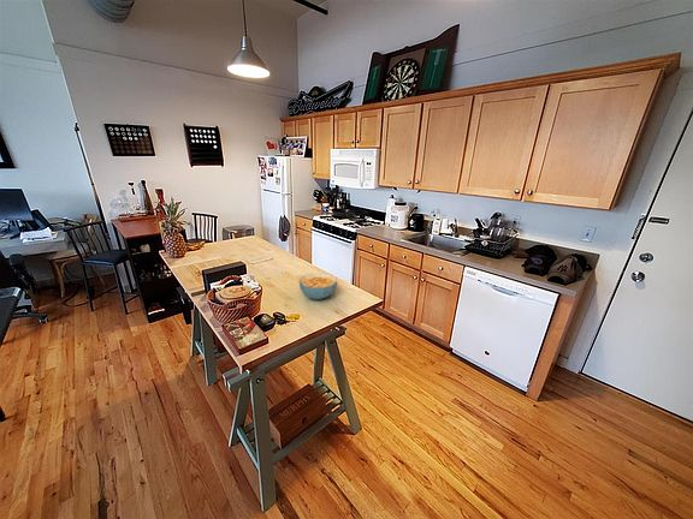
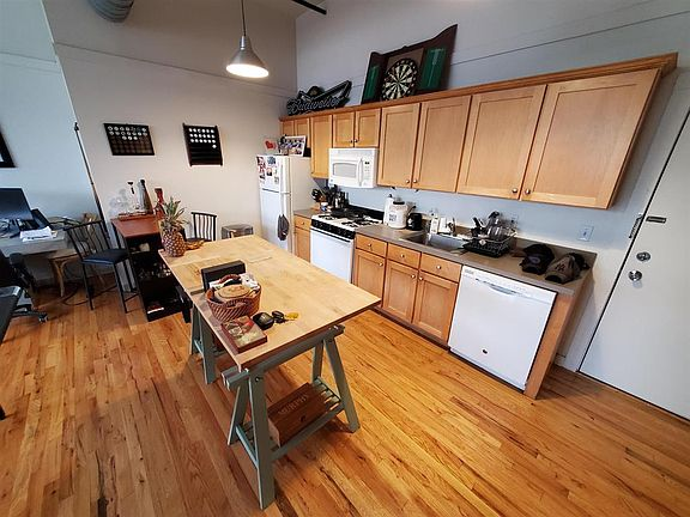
- cereal bowl (318, 288)
